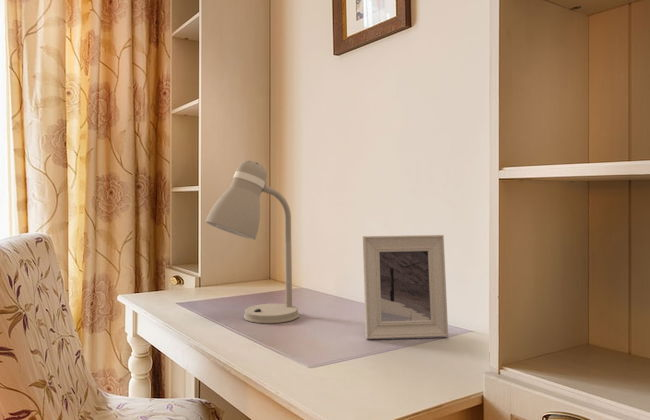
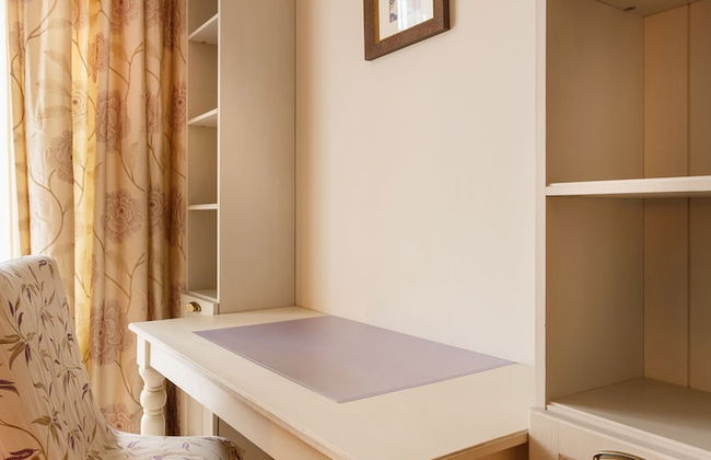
- picture frame (403, 284)
- desk lamp (253, 239)
